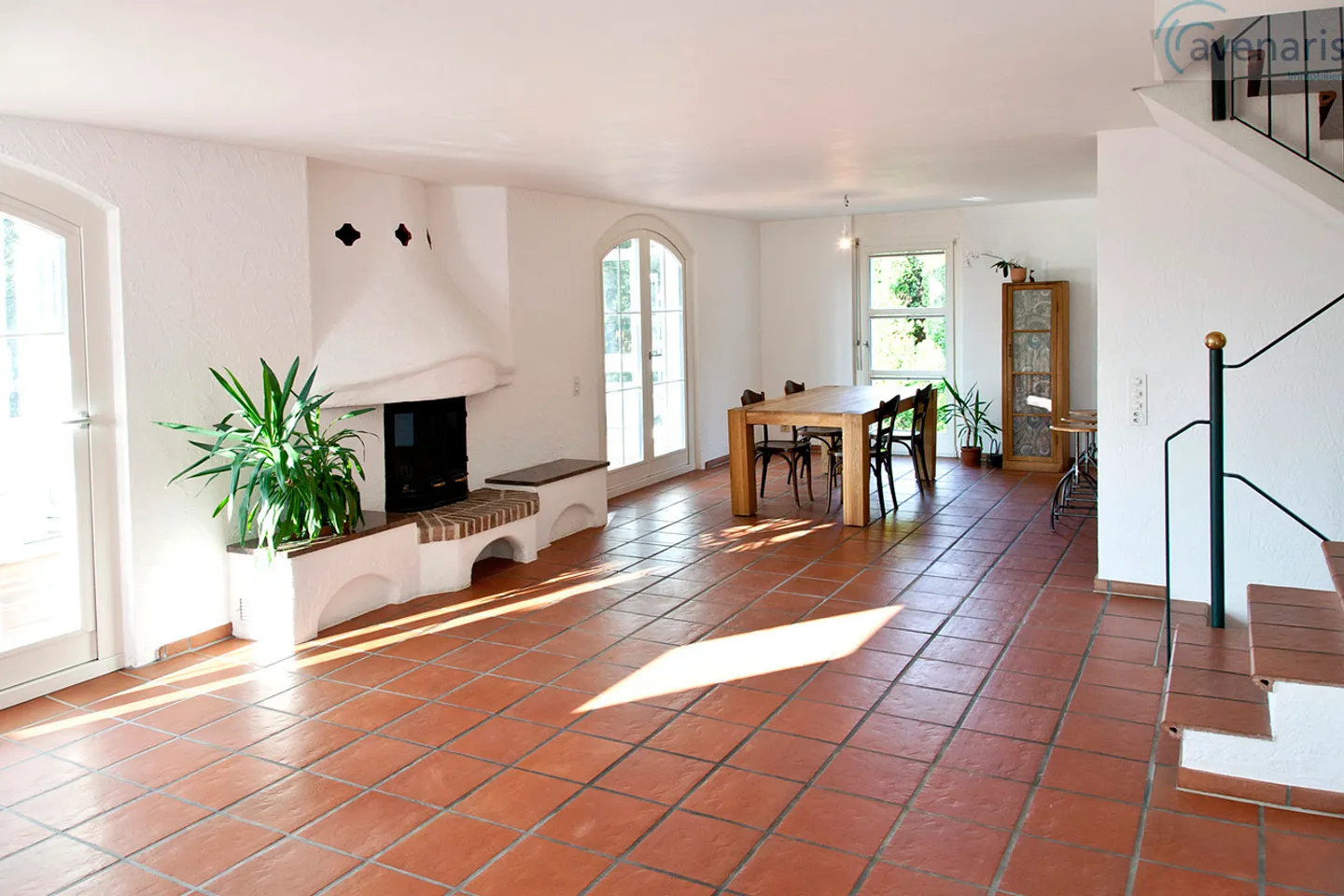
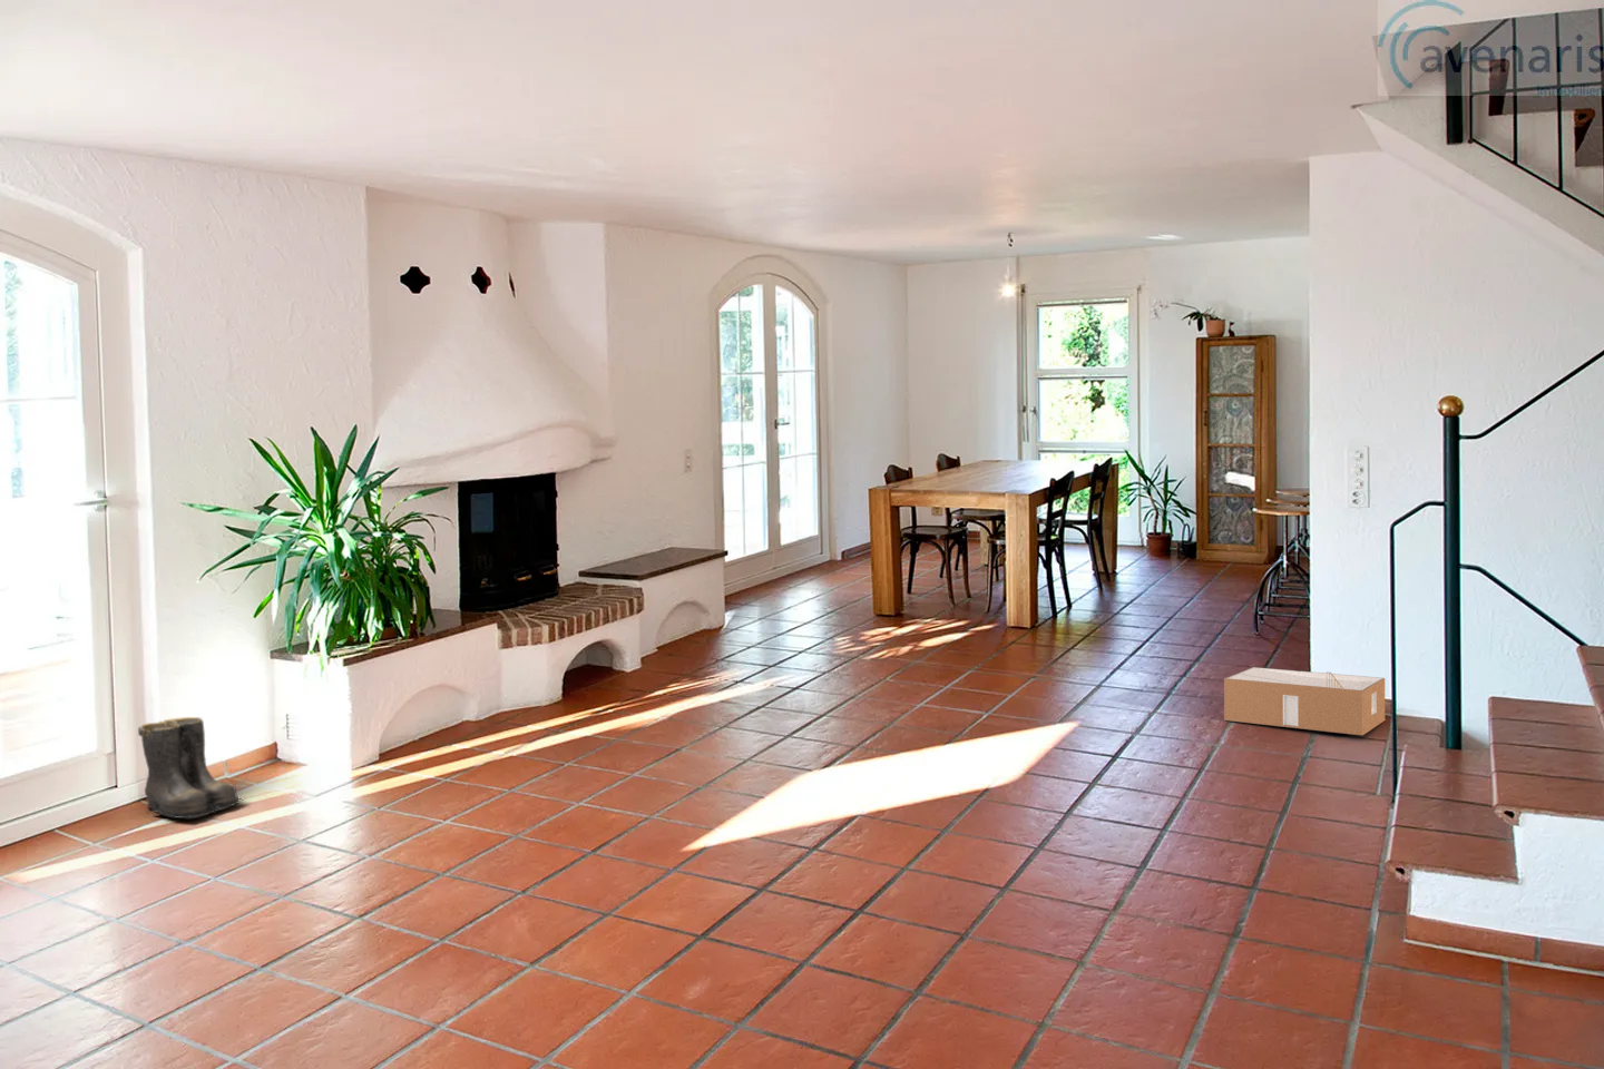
+ cardboard box (1303, 693)
+ boots (186, 764)
